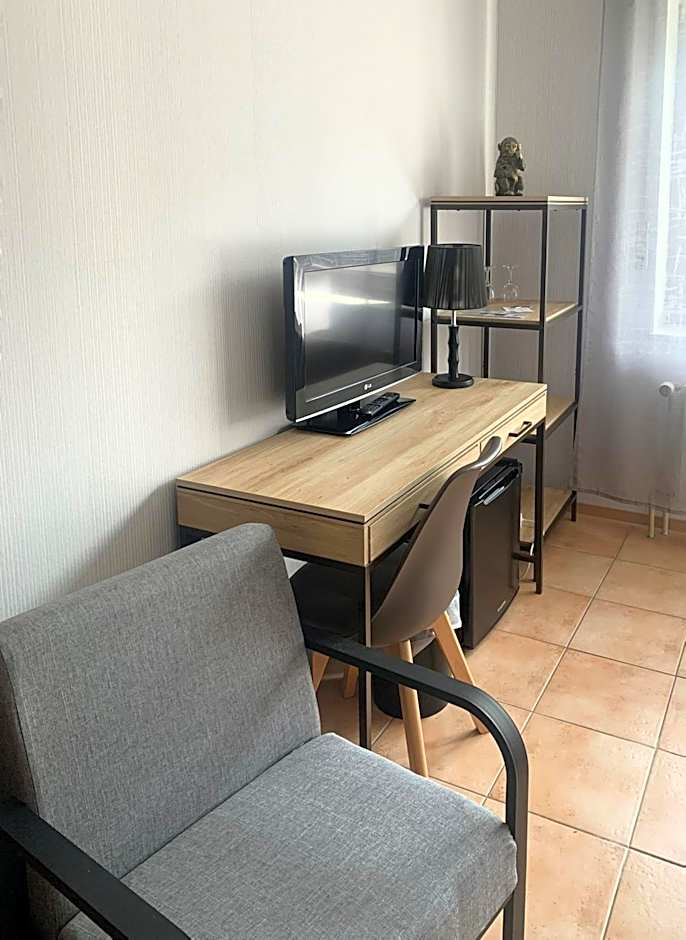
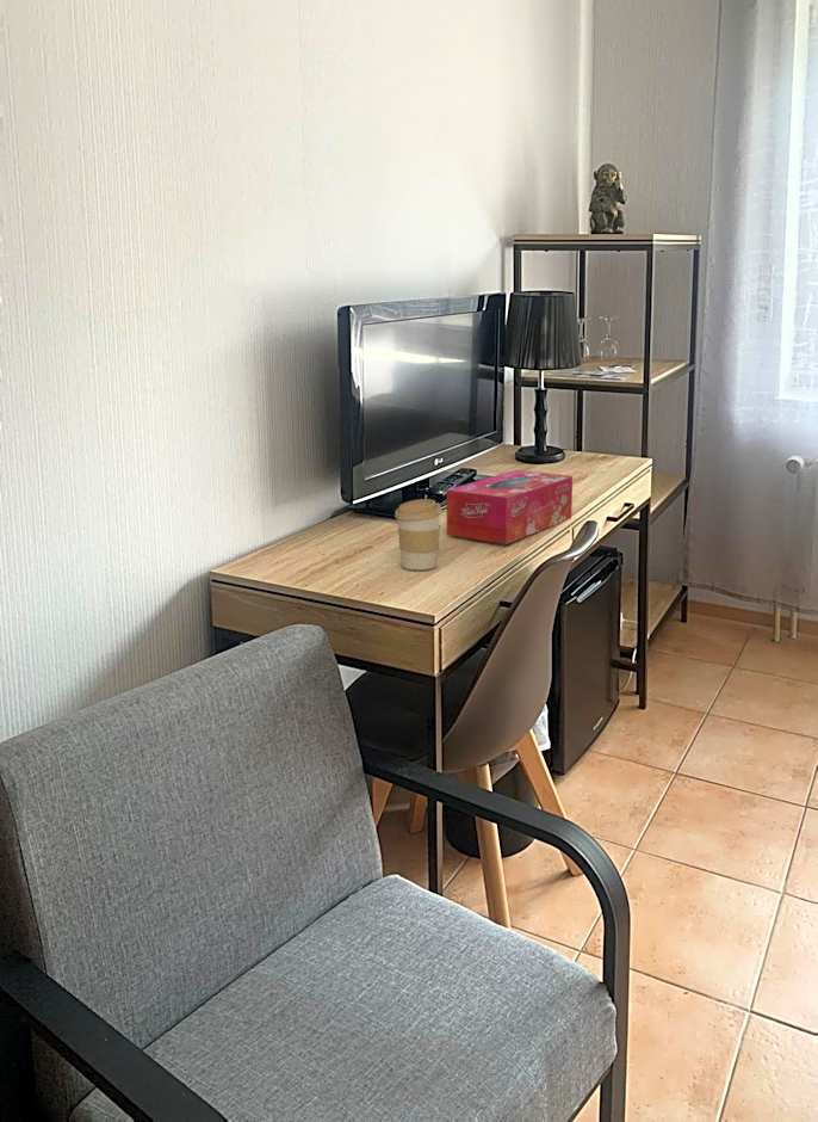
+ coffee cup (419, 534)
+ tissue box (510, 504)
